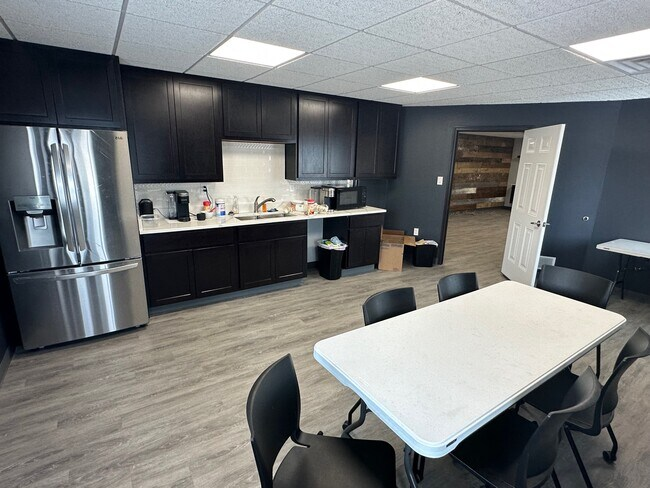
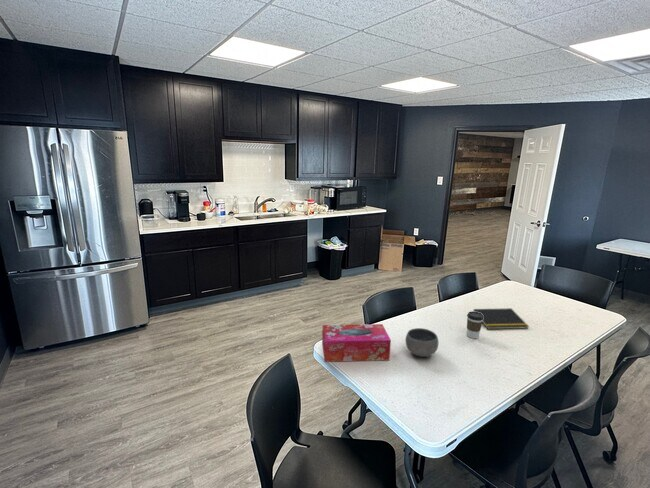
+ bowl (421, 344)
+ notepad (500, 318)
+ coffee cup (474, 325)
+ tissue box (354, 342)
